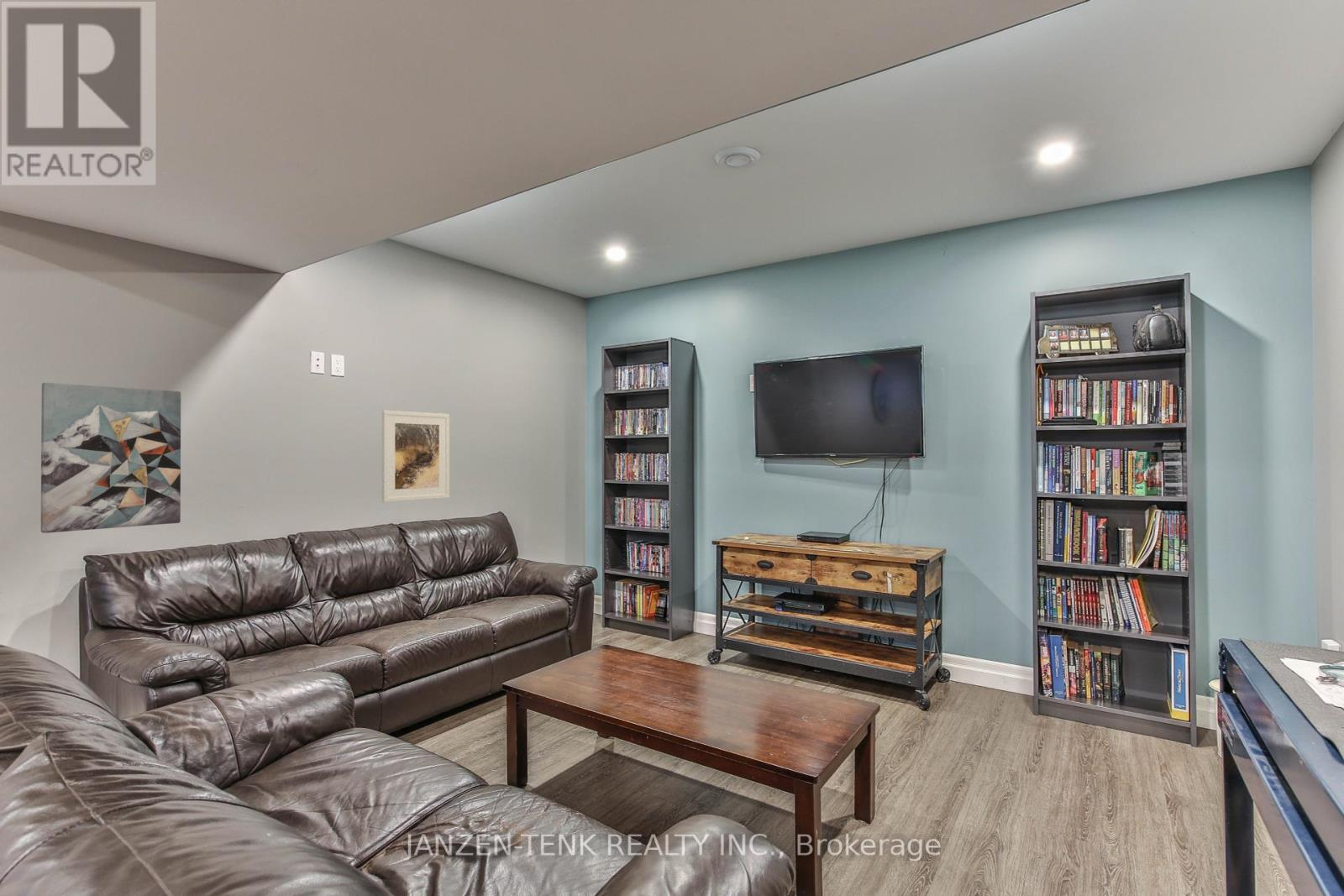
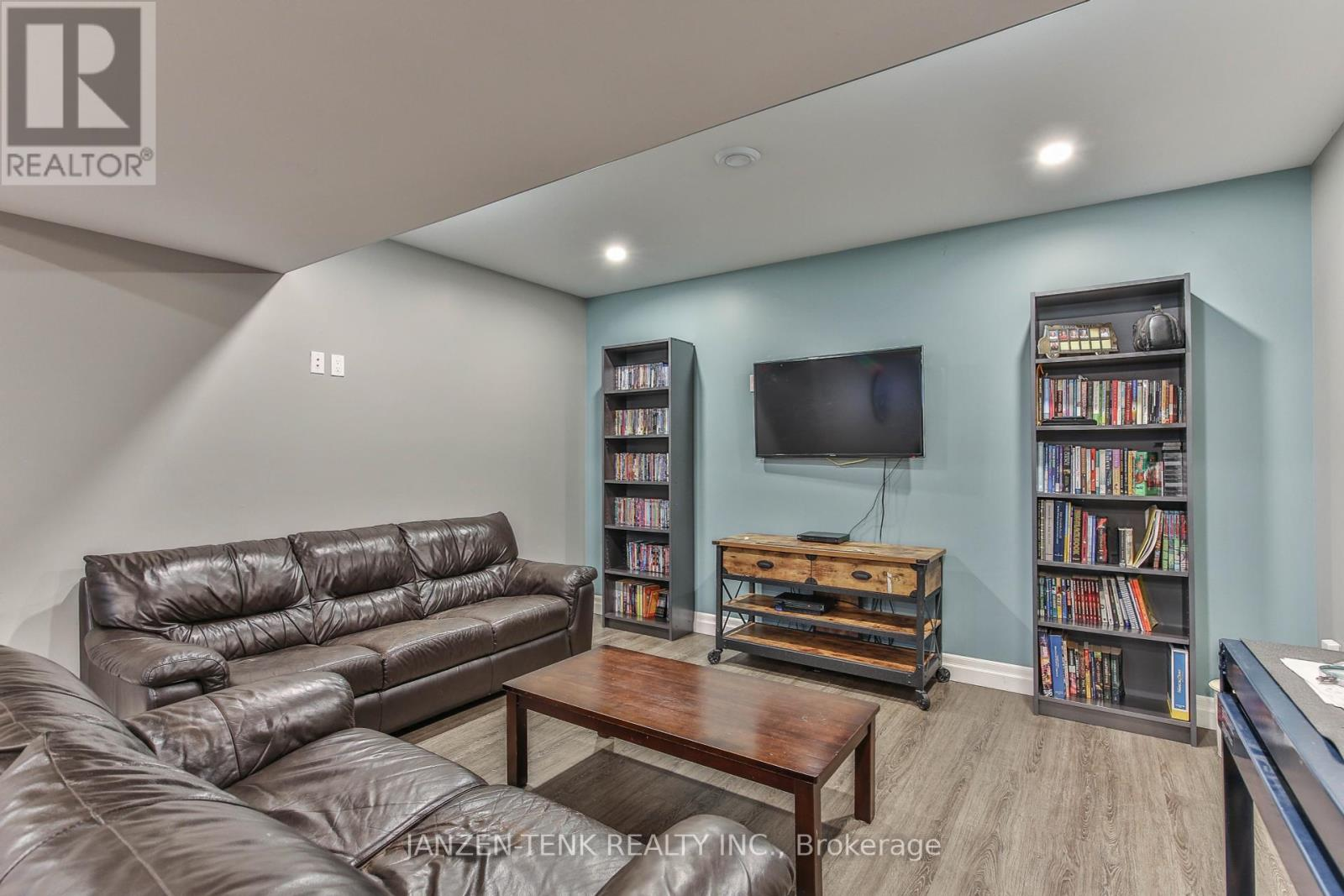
- wall art (115, 457)
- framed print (417, 456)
